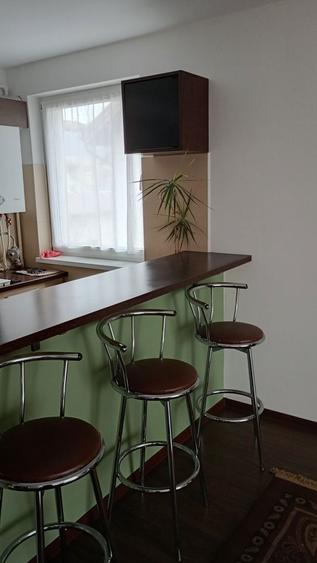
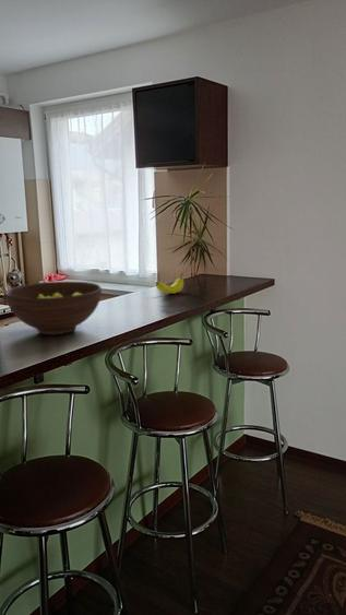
+ fruit bowl (56, 310)
+ fruit (171, 285)
